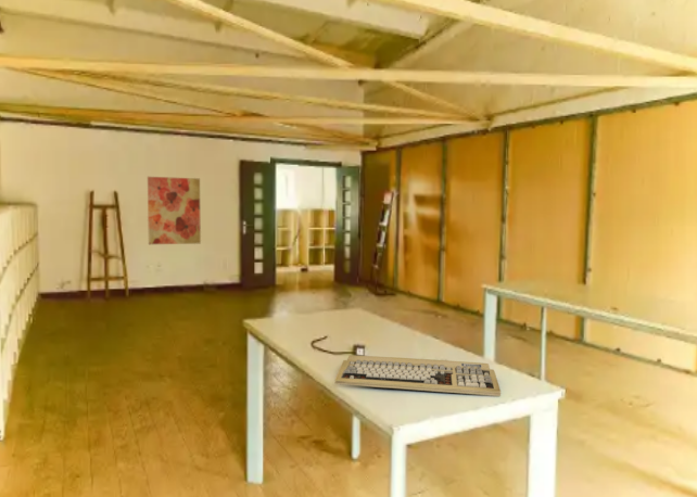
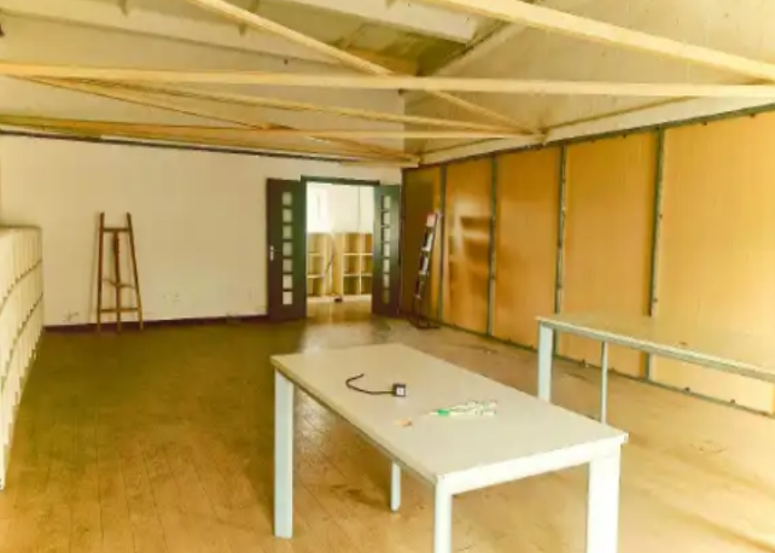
- wall art (174, 211)
- keyboard (416, 374)
